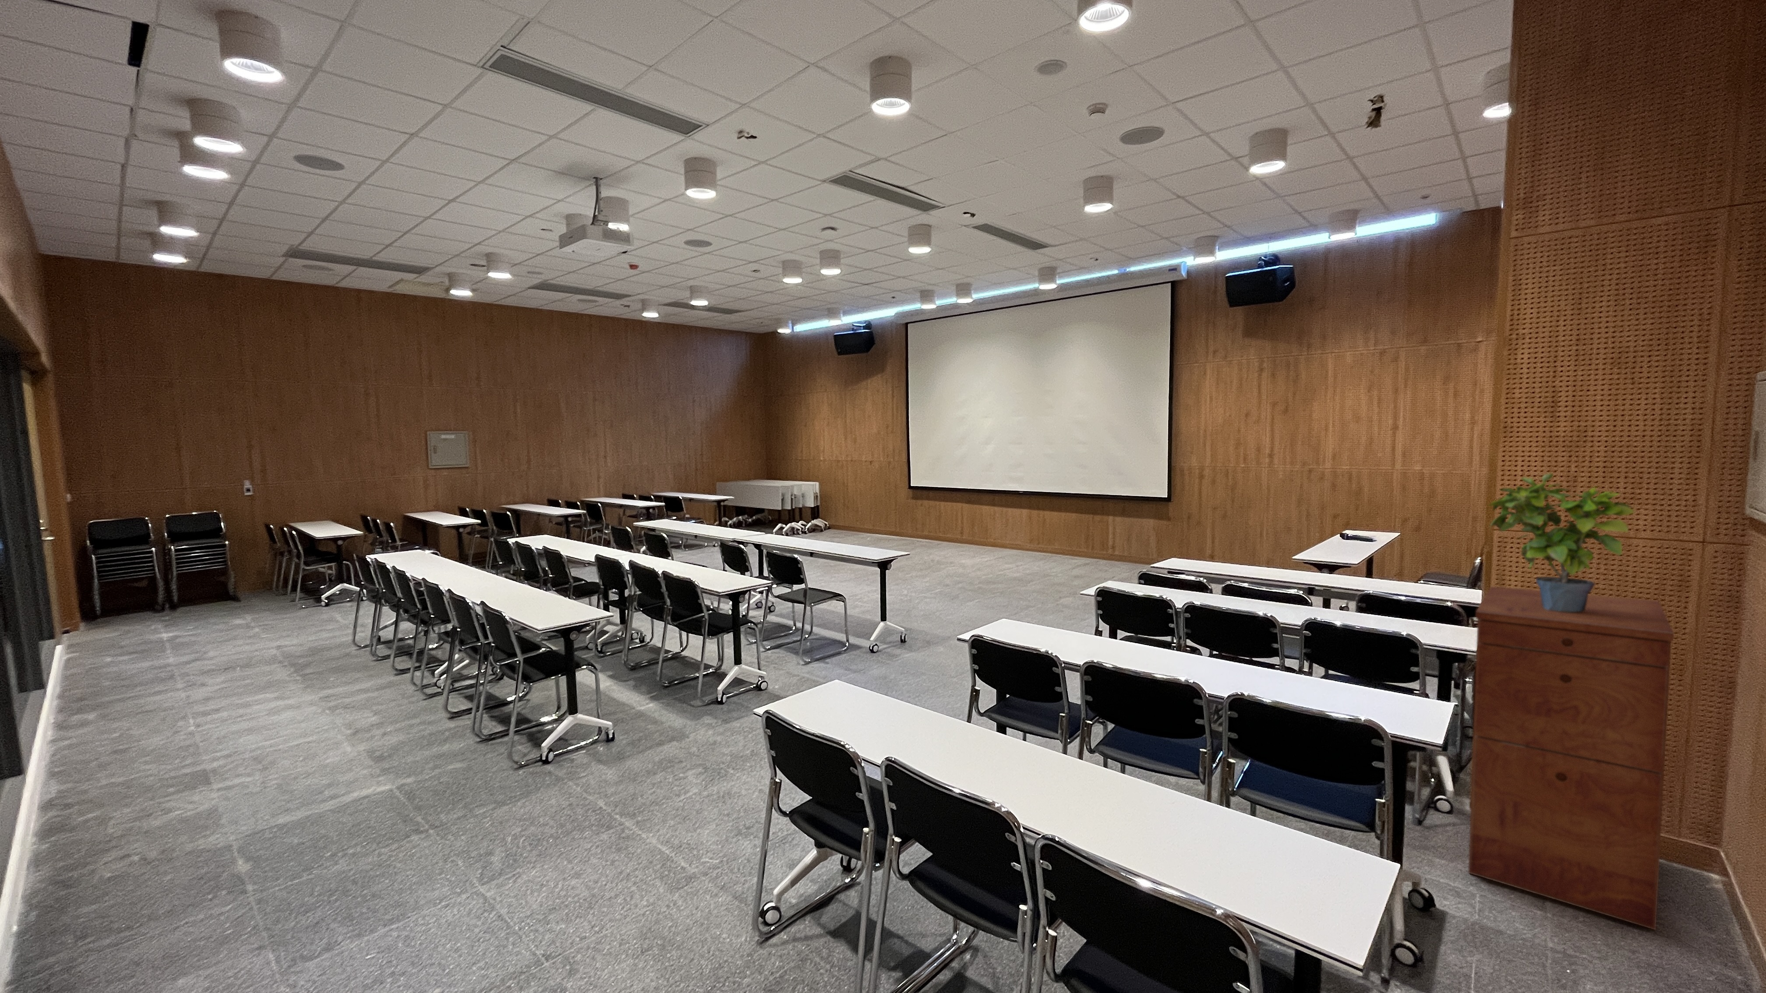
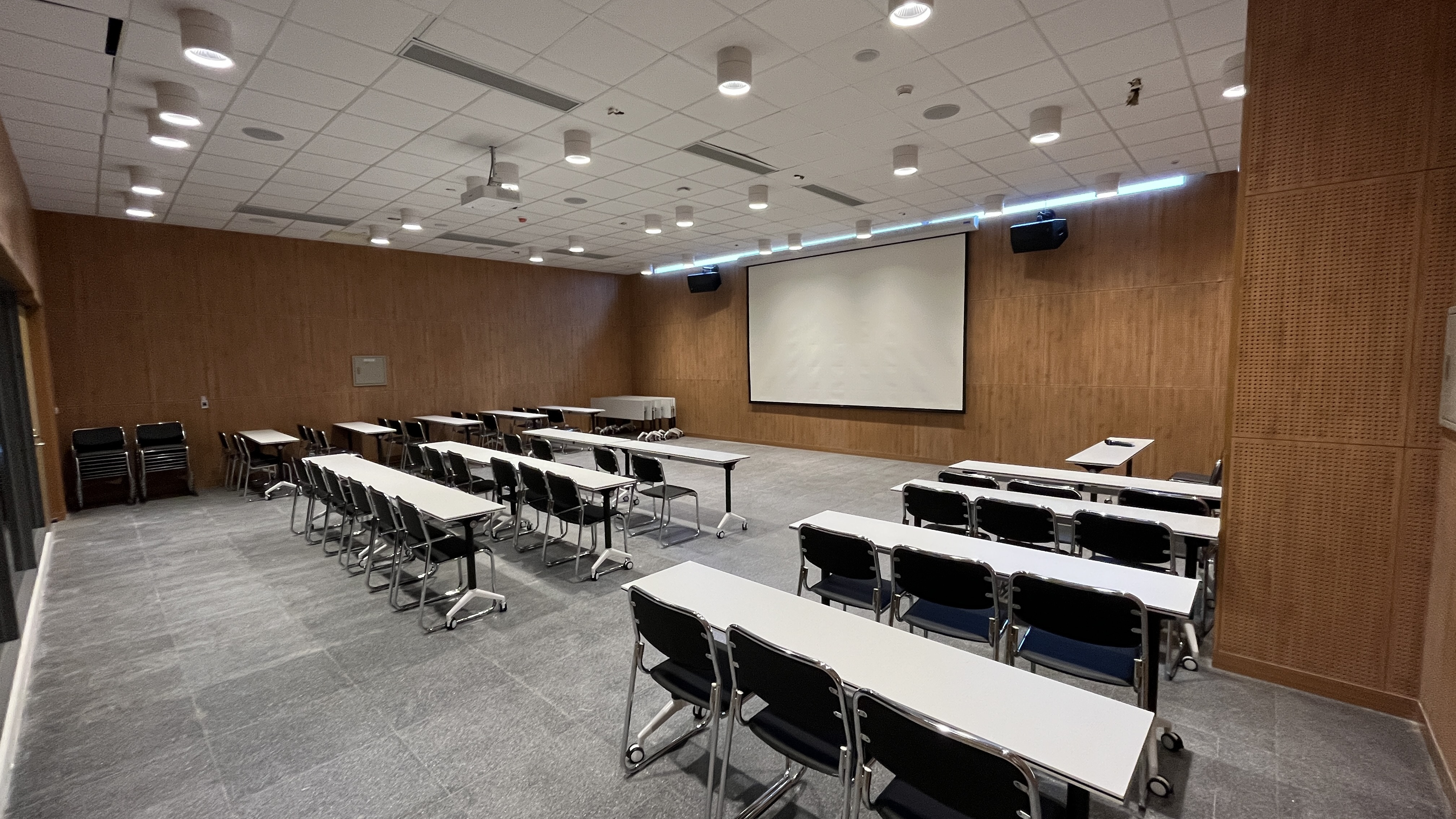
- potted plant (1555, 541)
- filing cabinet (1563, 737)
